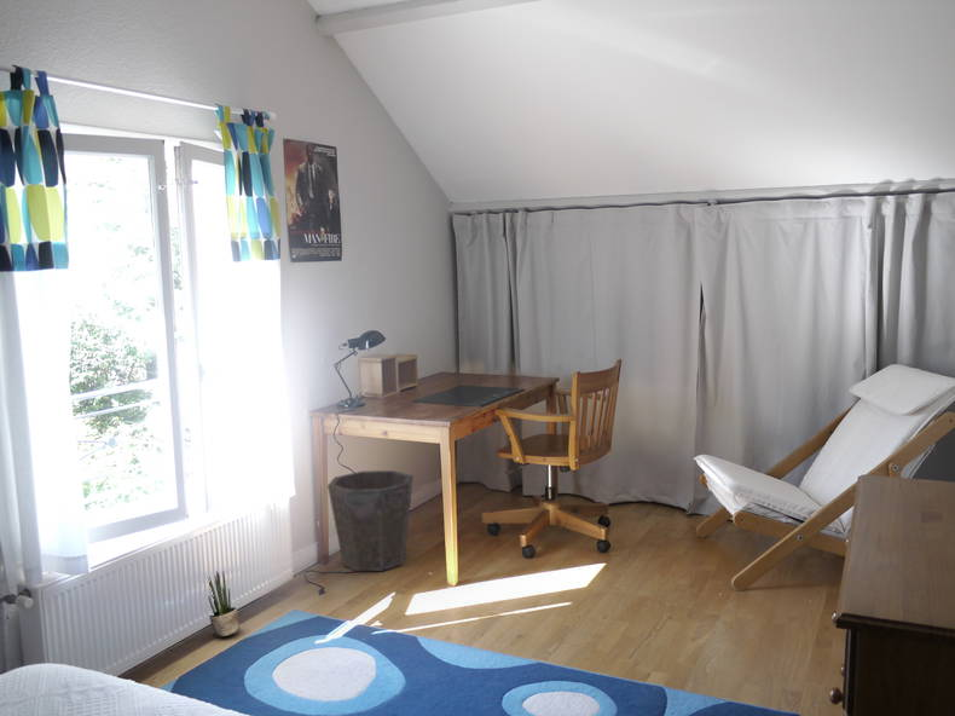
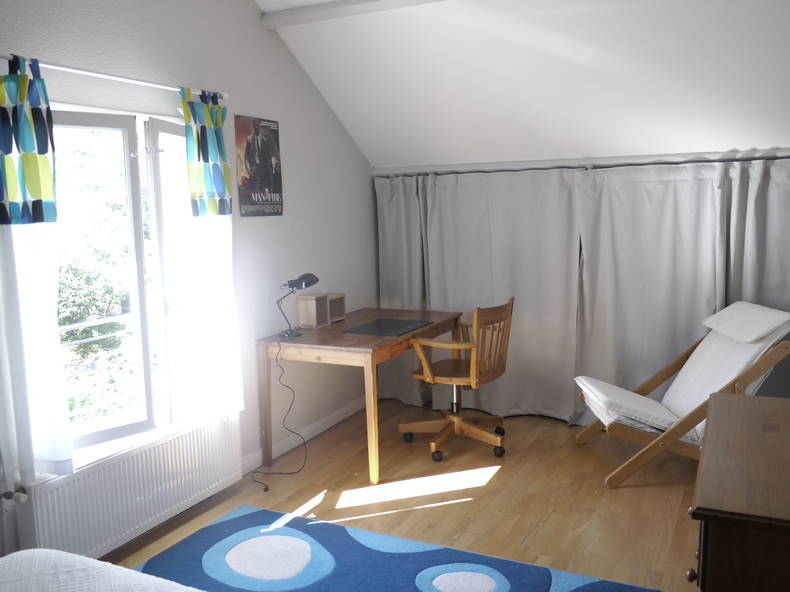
- potted plant (220, 601)
- waste bin (372, 520)
